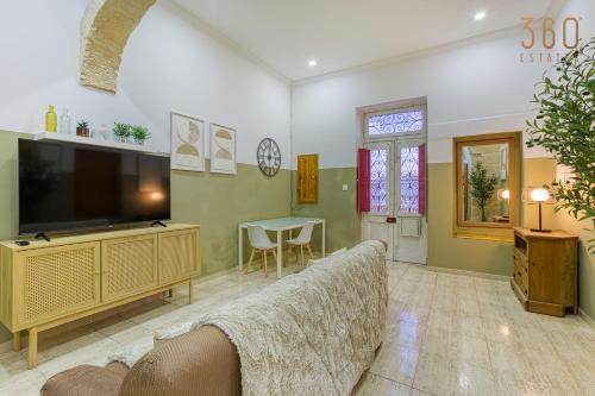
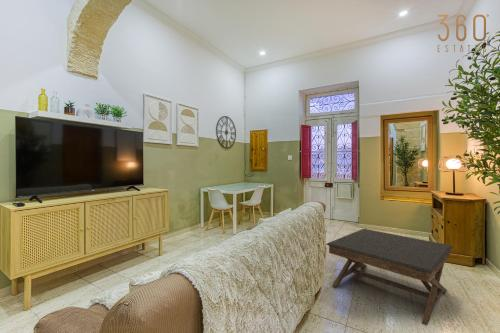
+ coffee table (388, 266)
